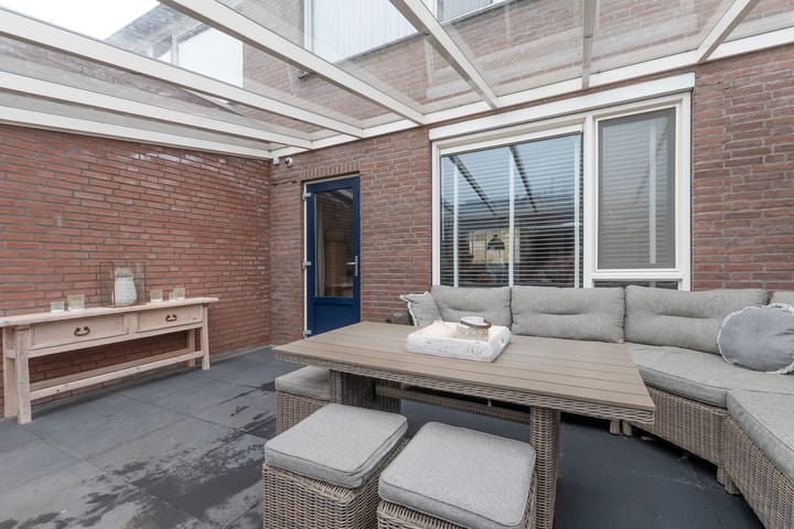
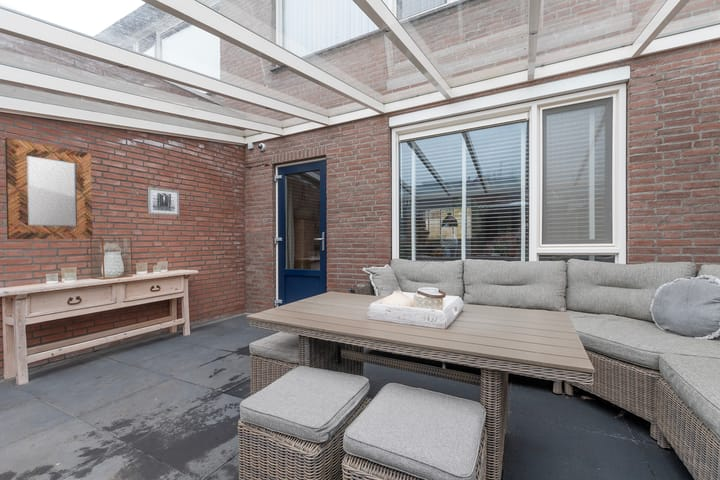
+ home mirror (52, 192)
+ wall art (163, 202)
